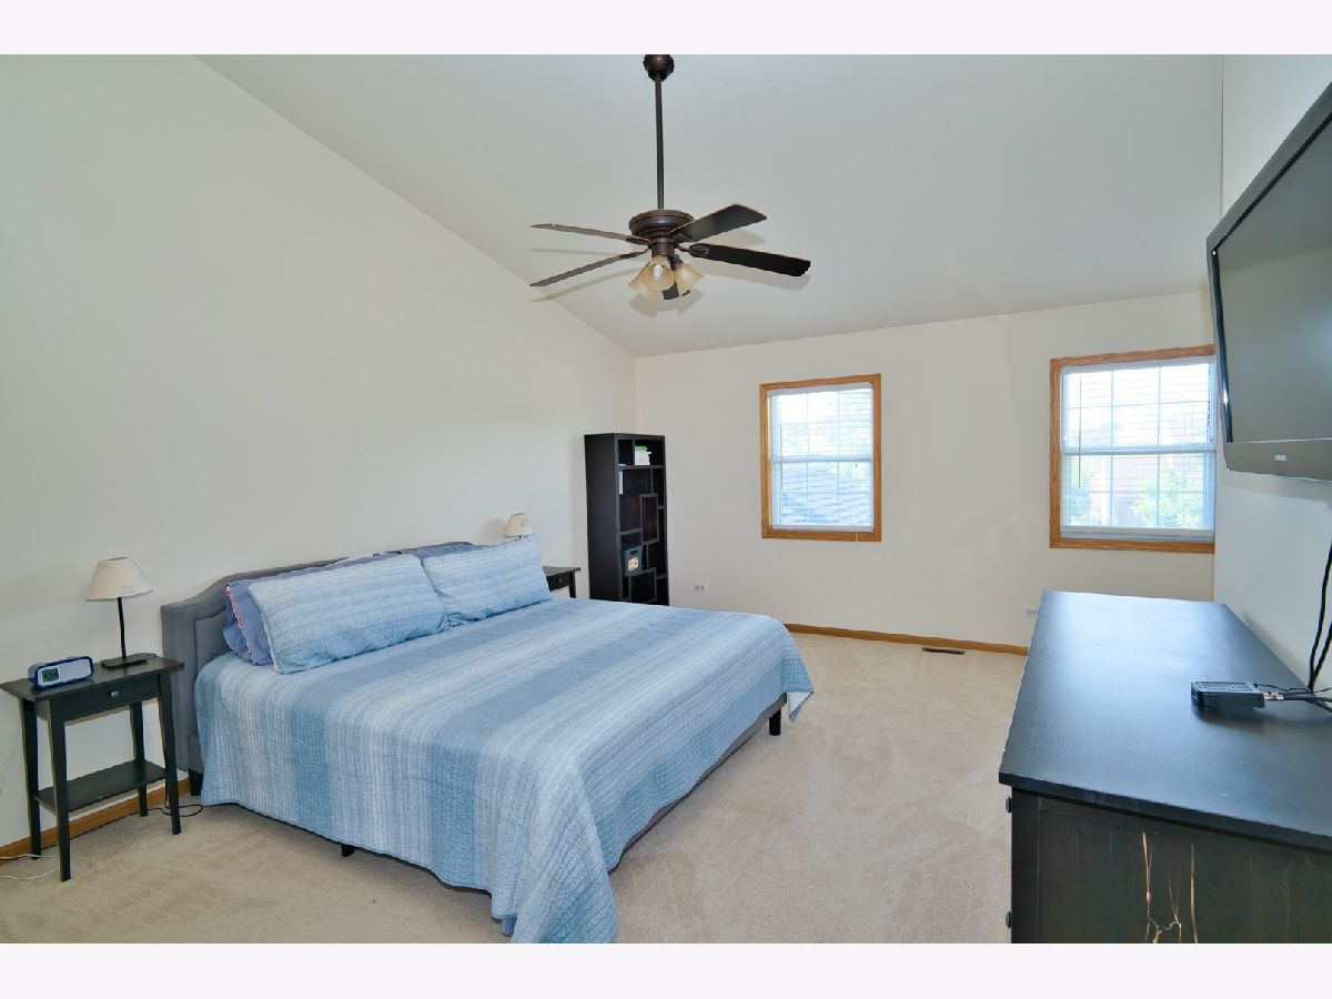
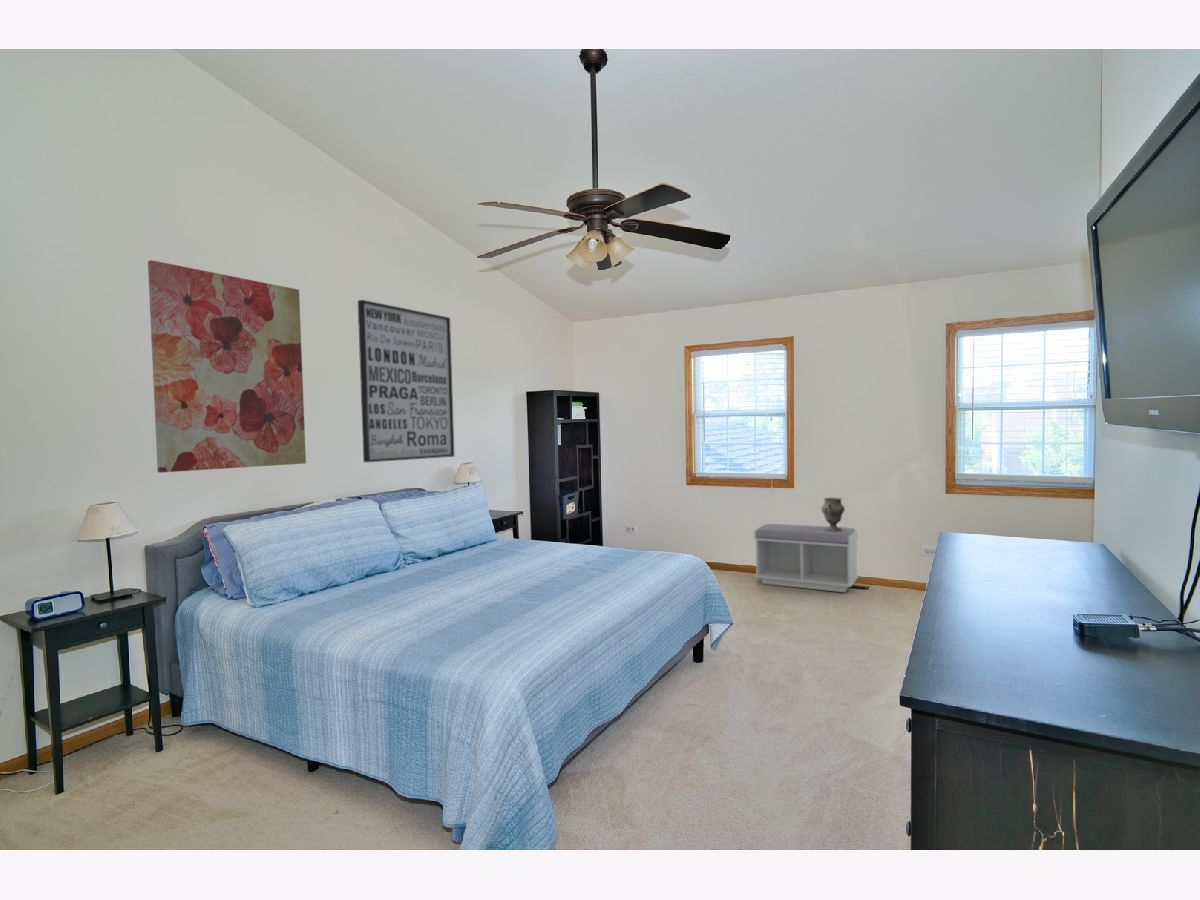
+ wall art (235, 372)
+ decorative vase (832, 514)
+ bench (805, 555)
+ wall art (409, 384)
